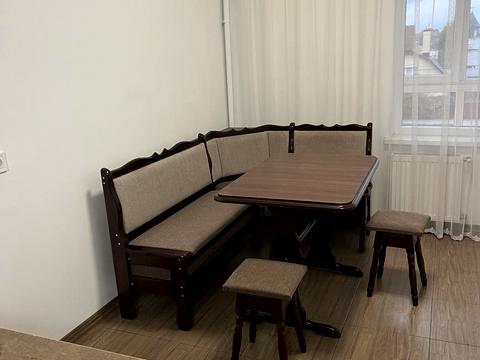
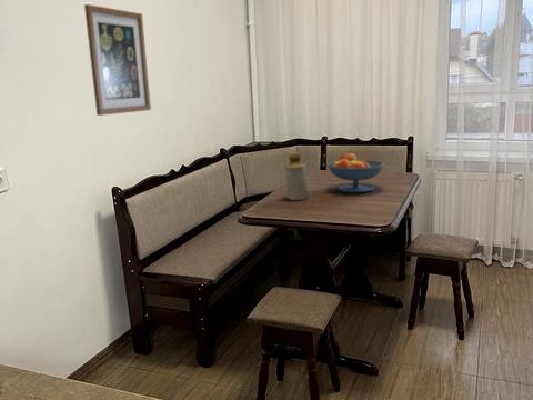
+ bottle (295, 176)
+ fruit bowl (355, 171)
+ wall art (120, 61)
